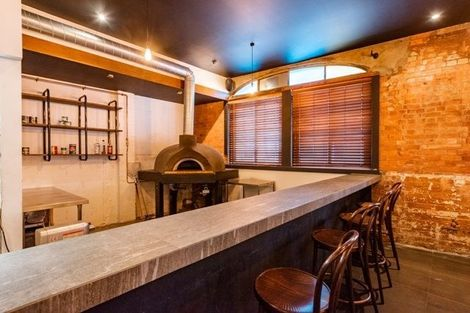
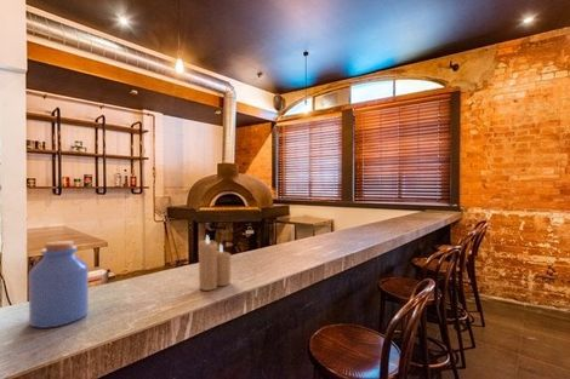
+ candle (215, 259)
+ jar (59, 280)
